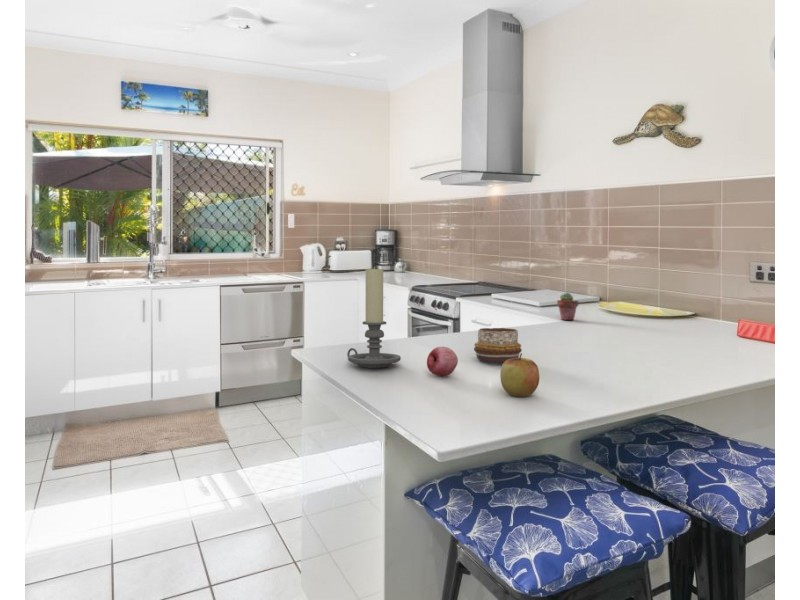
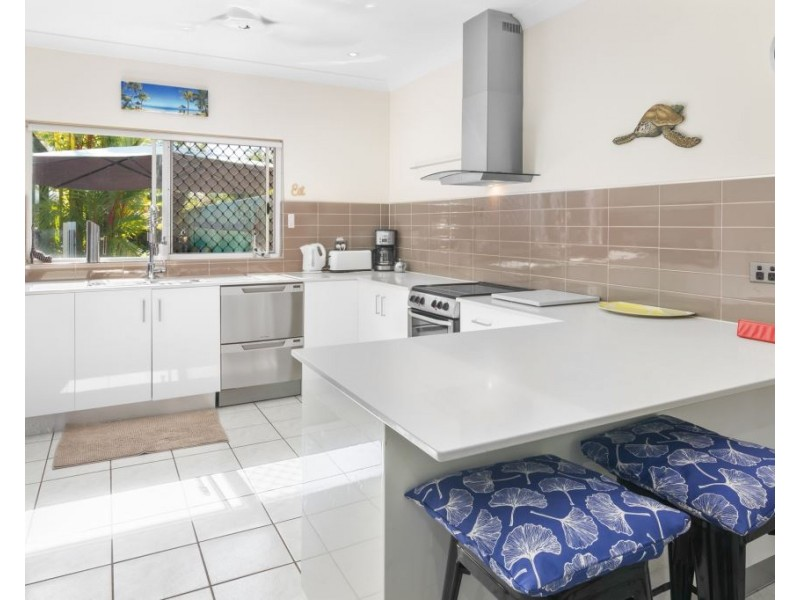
- fruit (442, 361)
- potted succulent (567, 305)
- apple (519, 373)
- decorative bowl (497, 345)
- candle holder (370, 315)
